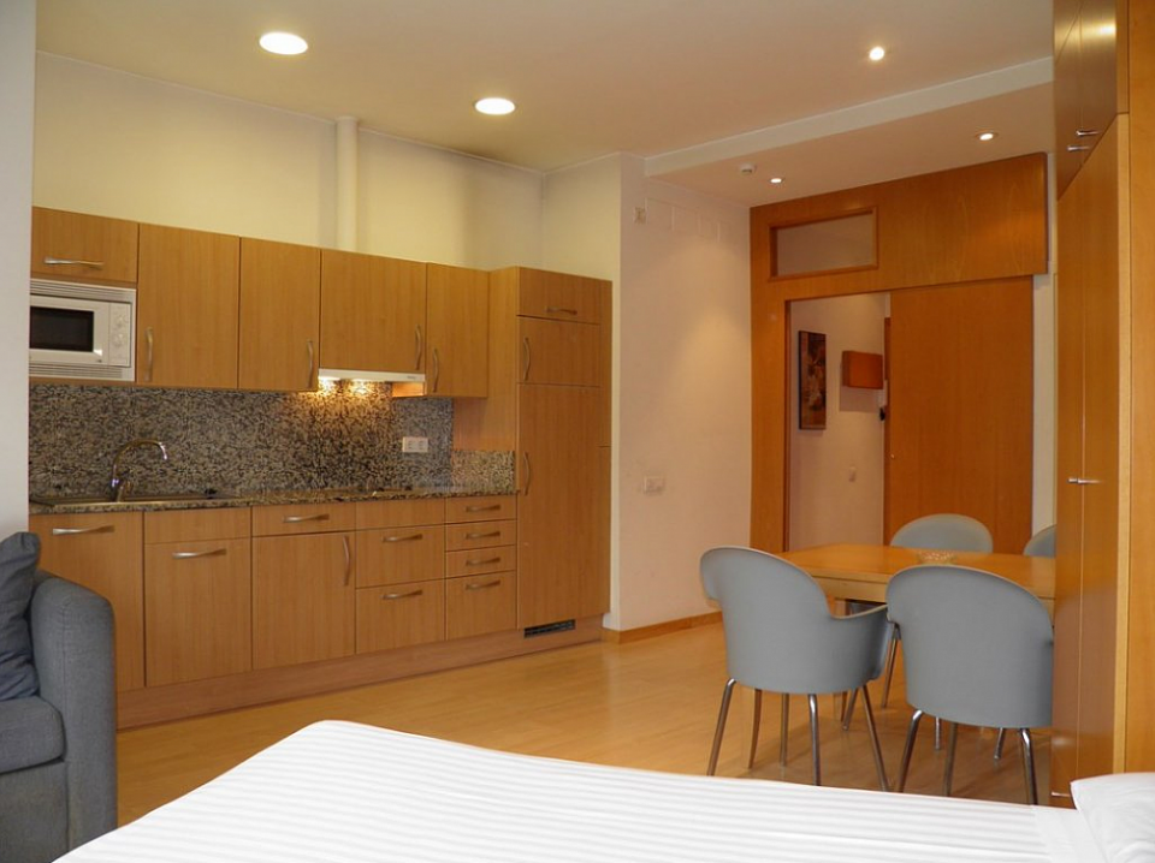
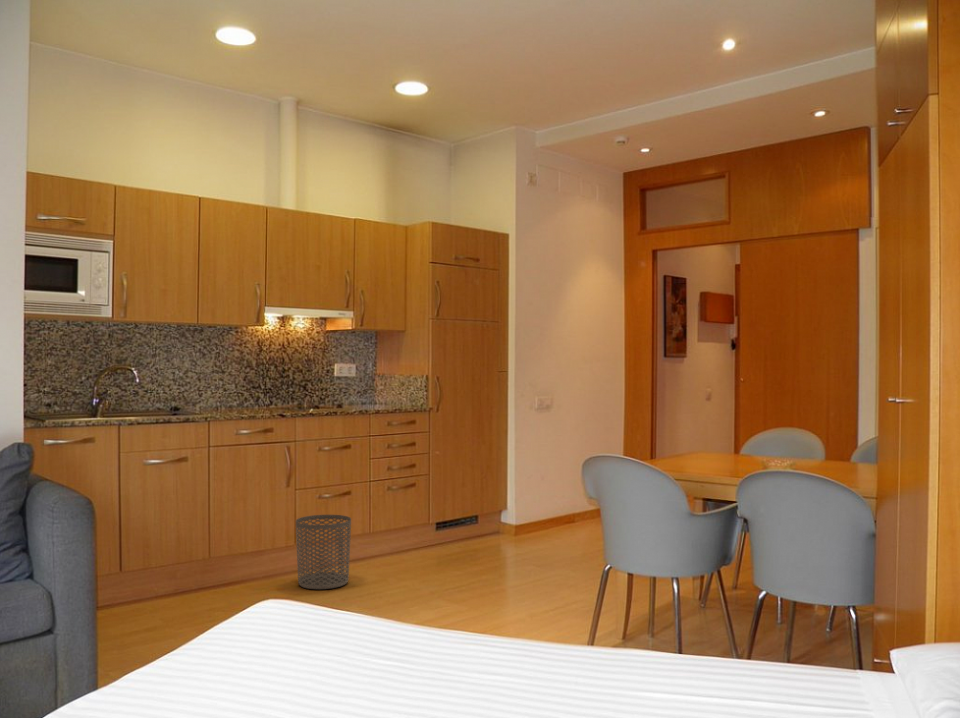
+ waste bin (323, 551)
